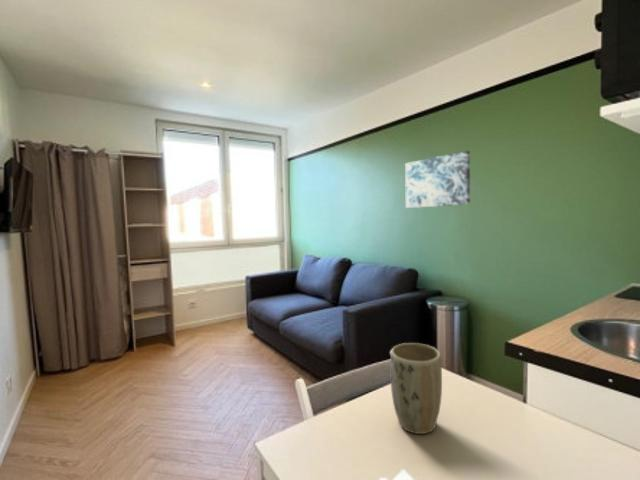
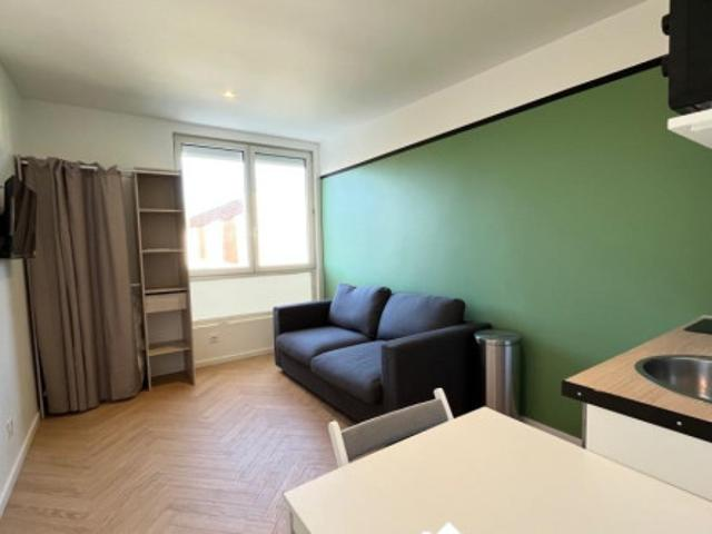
- plant pot (415, 387)
- wall art (435, 182)
